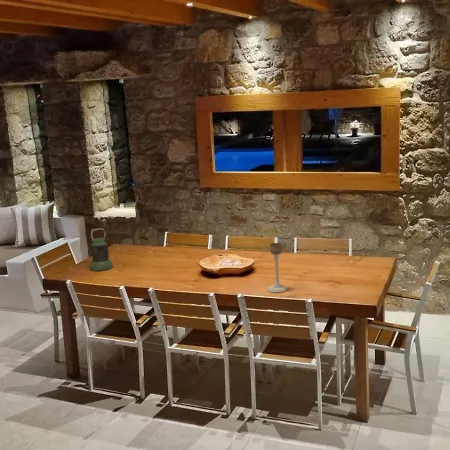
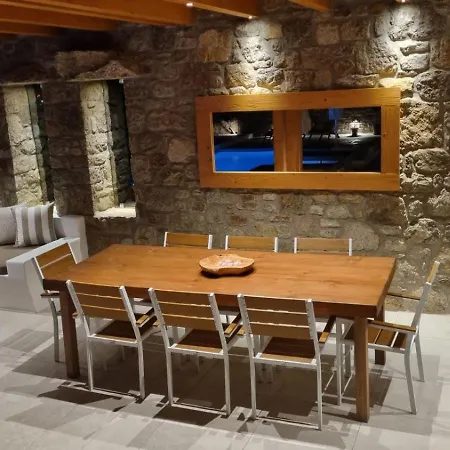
- candle holder (276, 266)
- lantern (99, 248)
